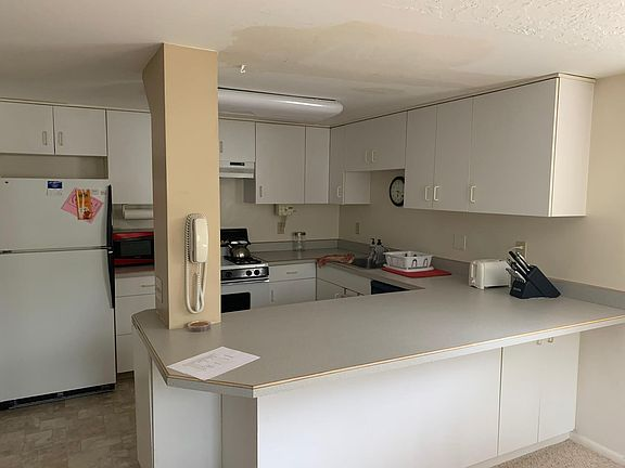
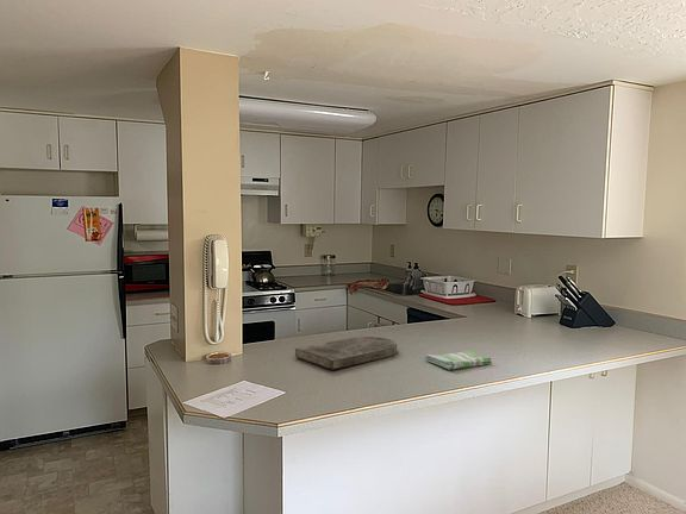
+ cutting board (353, 350)
+ dish towel (457, 358)
